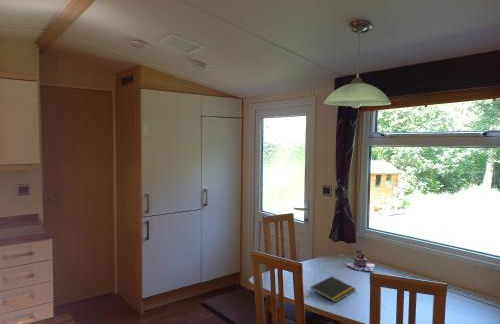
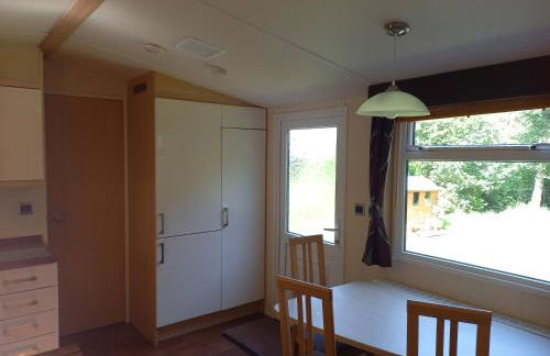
- notepad (333, 288)
- teapot (360, 258)
